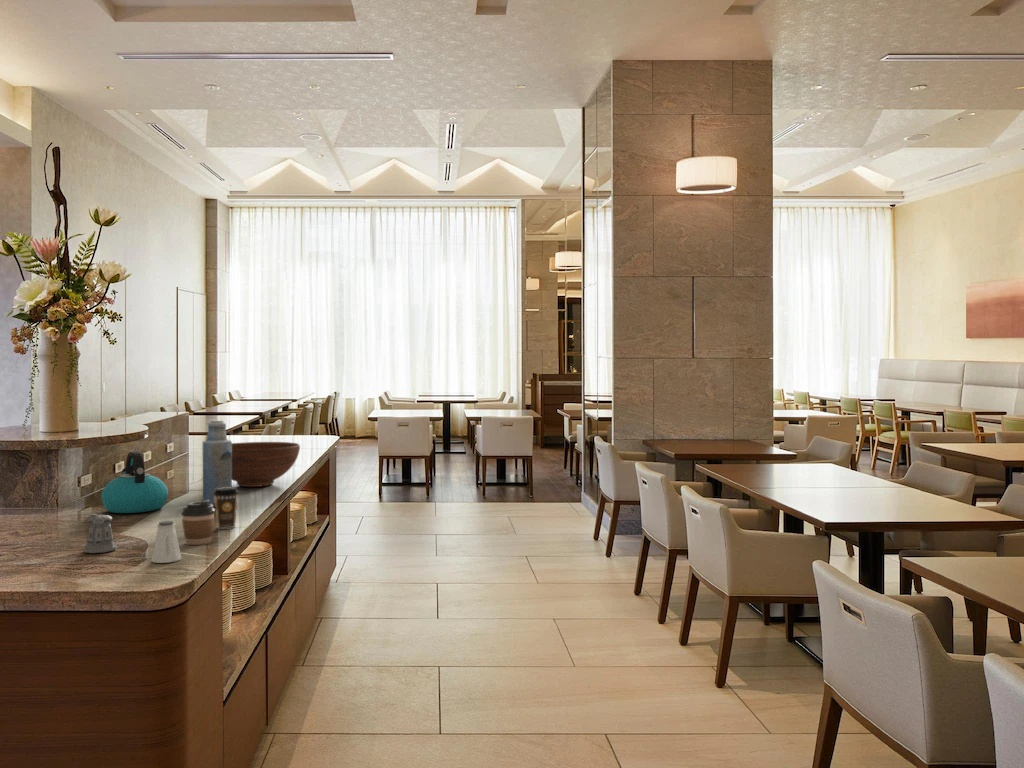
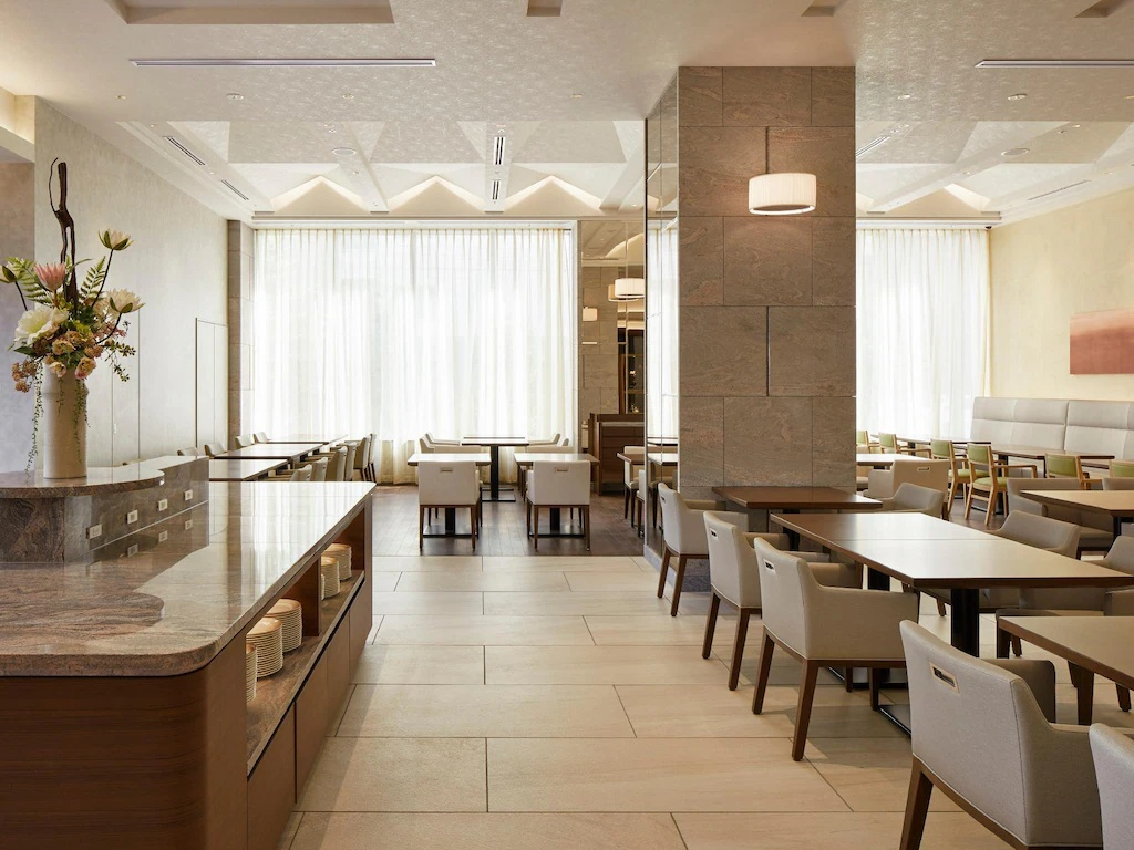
- saltshaker (166, 540)
- coffee cup (226, 507)
- kettle (134, 479)
- fruit bowl (255, 465)
- pepper shaker (103, 531)
- coffee cup (198, 521)
- bottle (217, 462)
